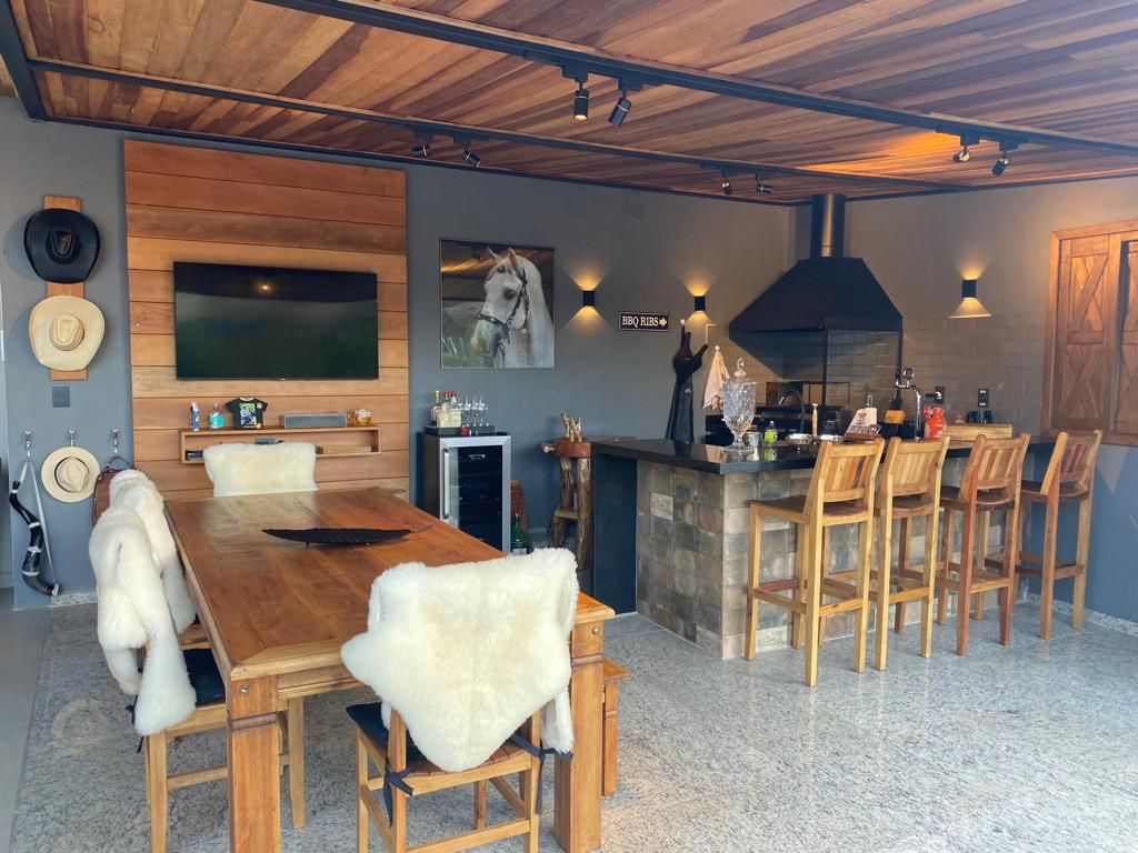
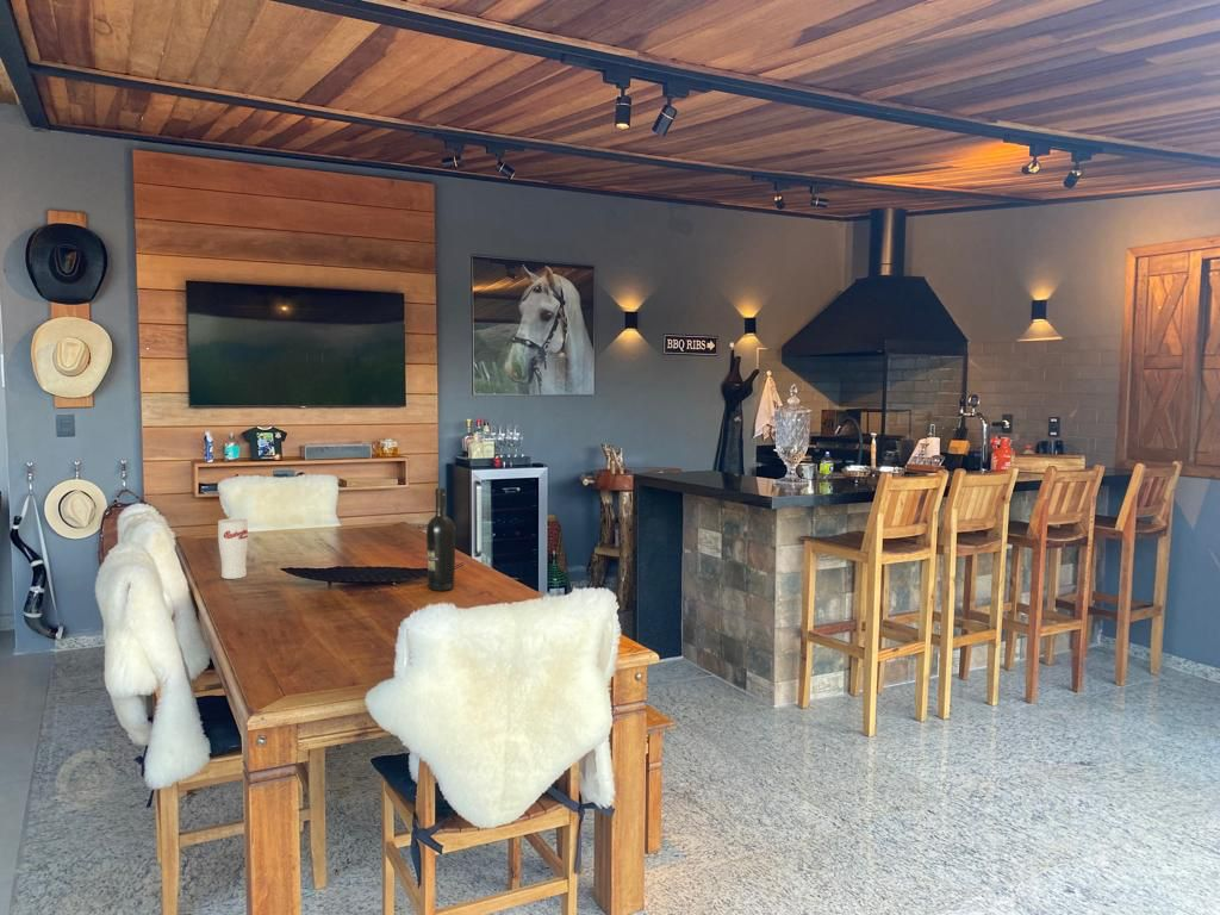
+ cup (232, 548)
+ wine bottle (441, 537)
